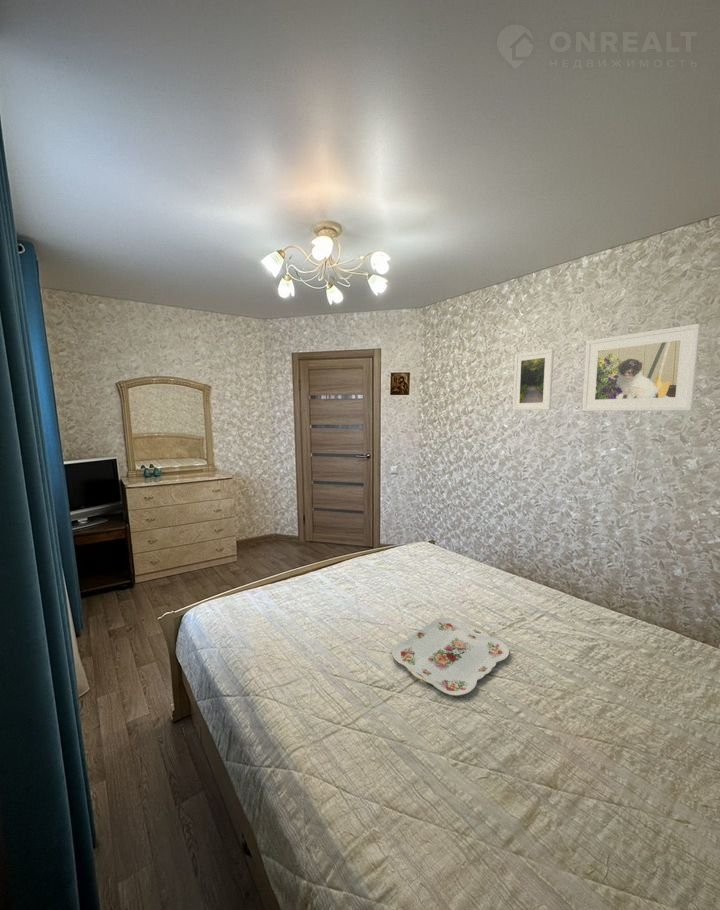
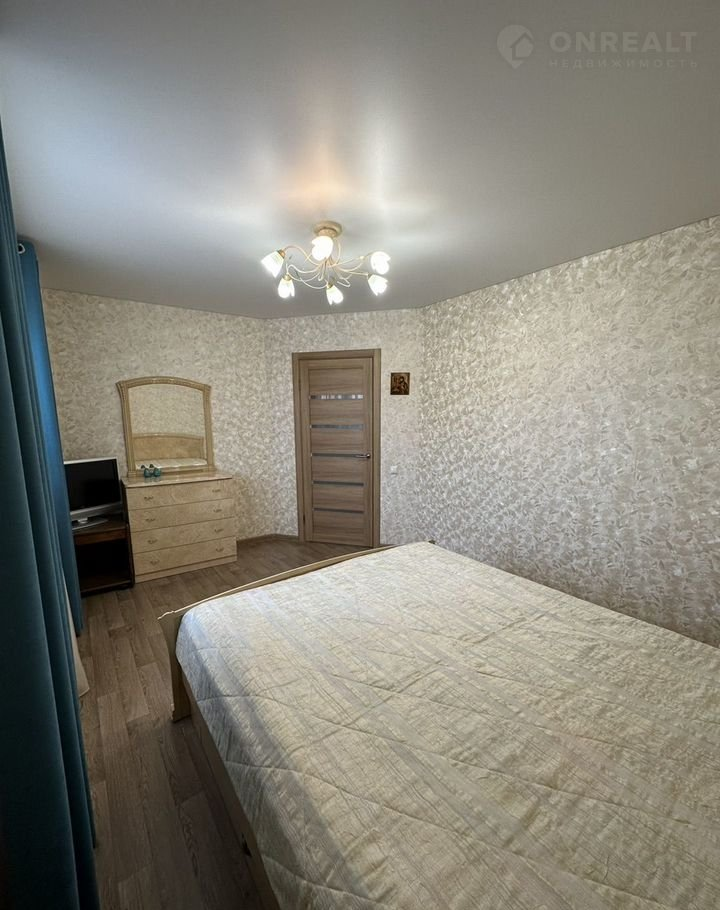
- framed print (532, 381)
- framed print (634, 372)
- serving tray (450, 651)
